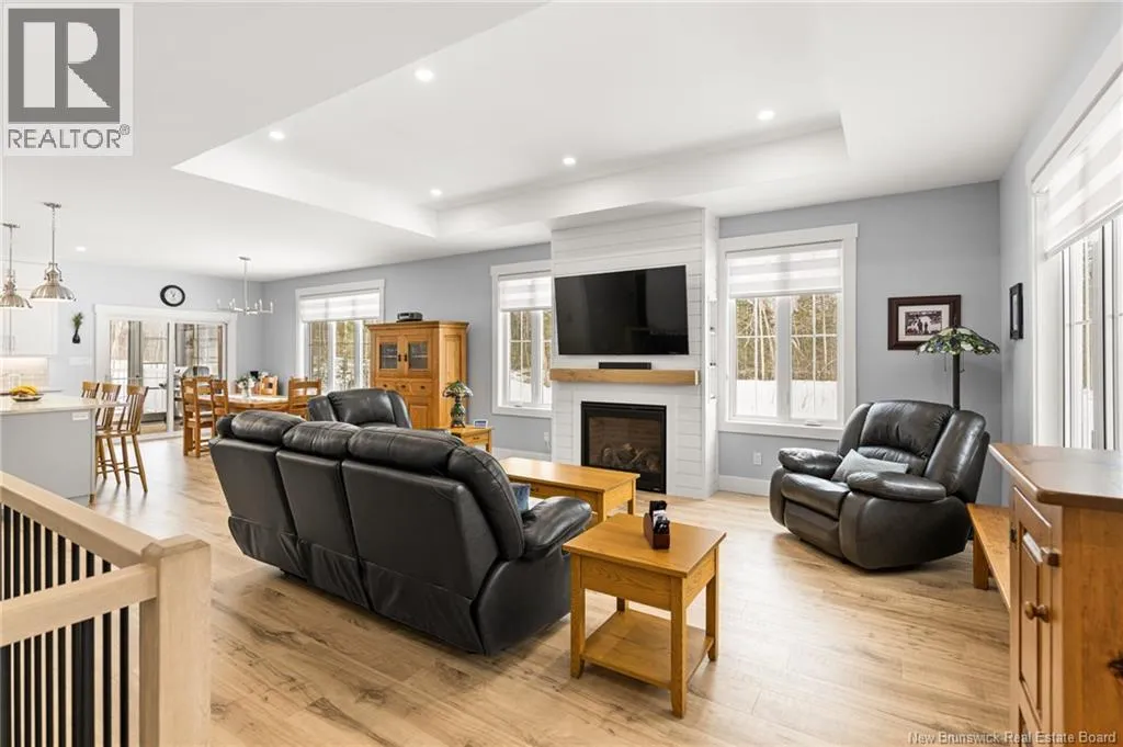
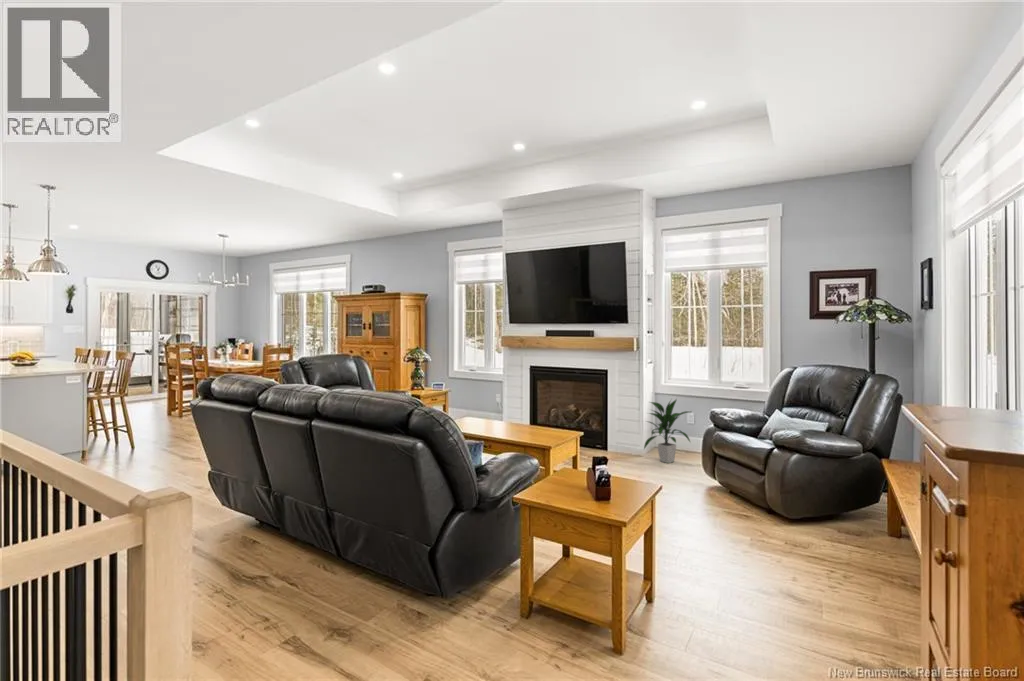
+ indoor plant (664, 429)
